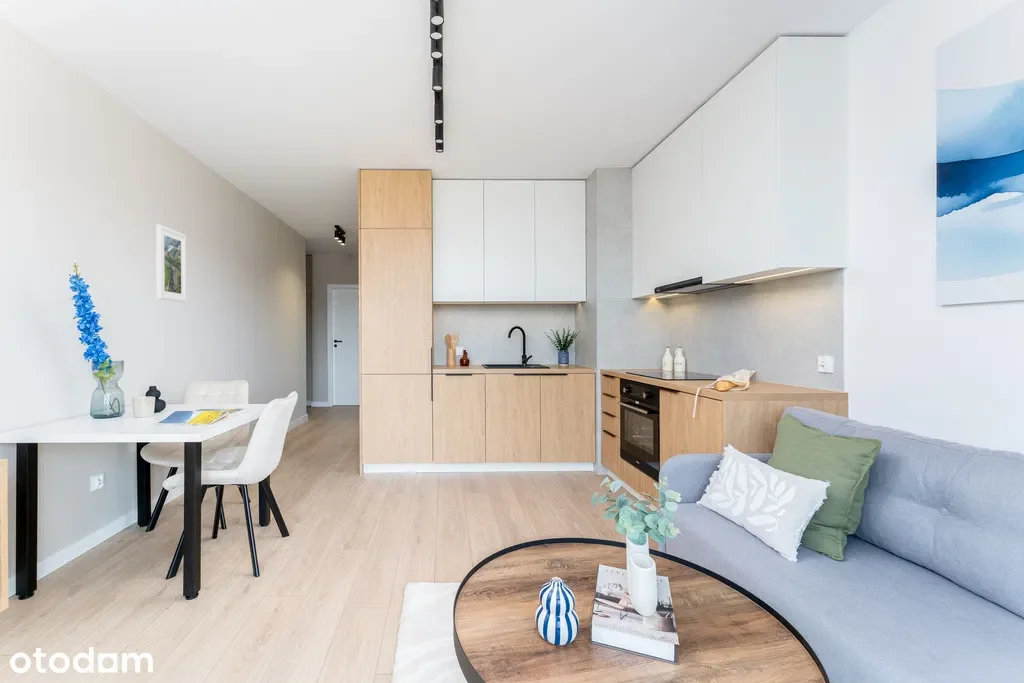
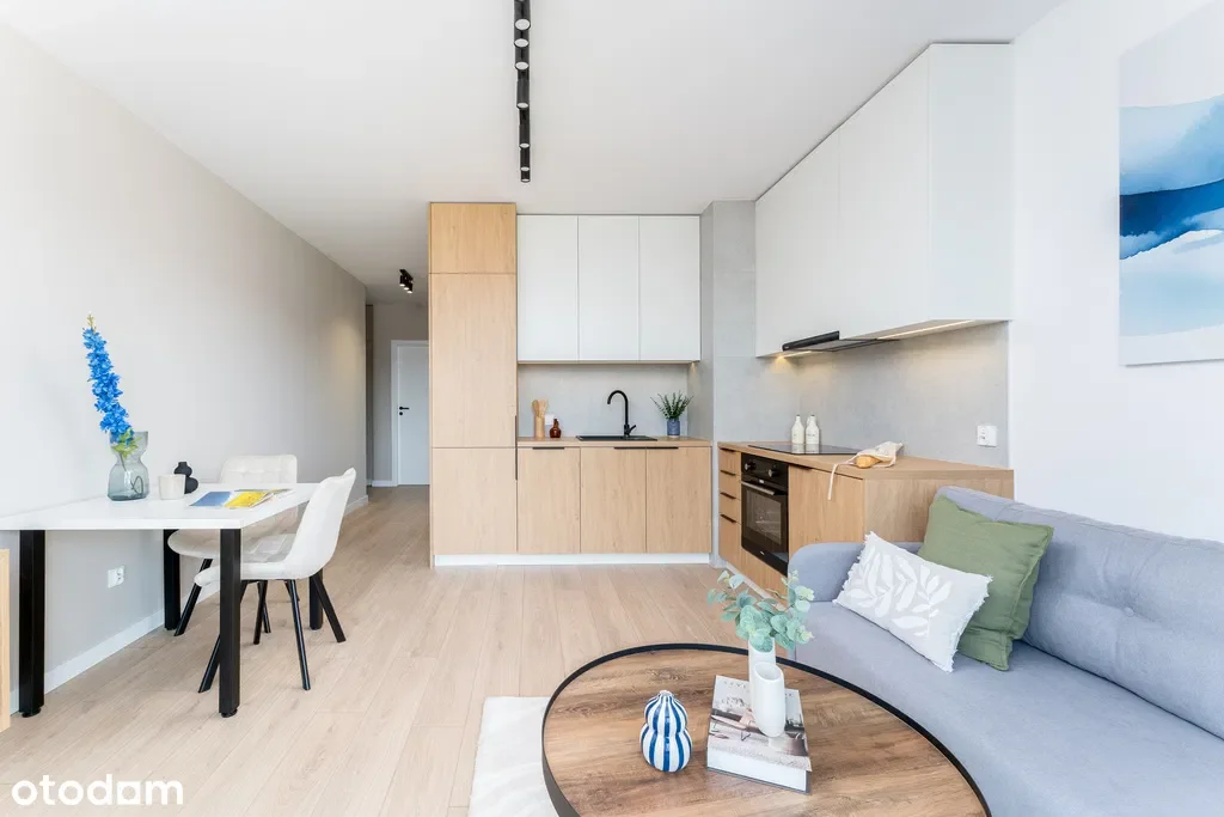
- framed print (172, 265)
